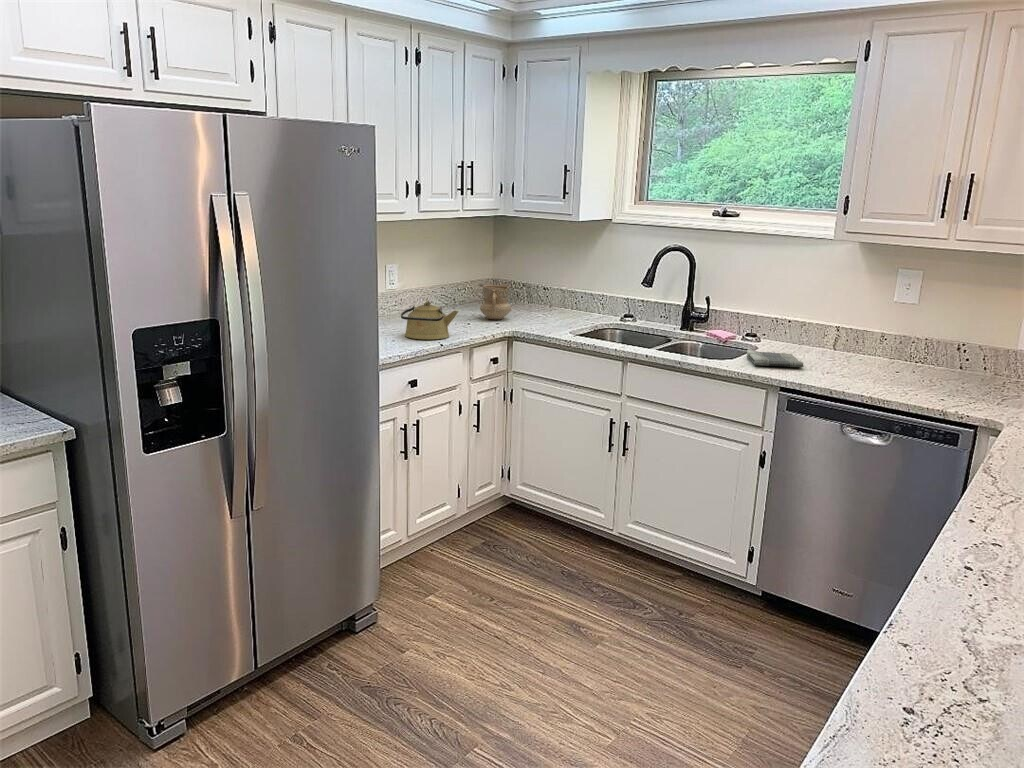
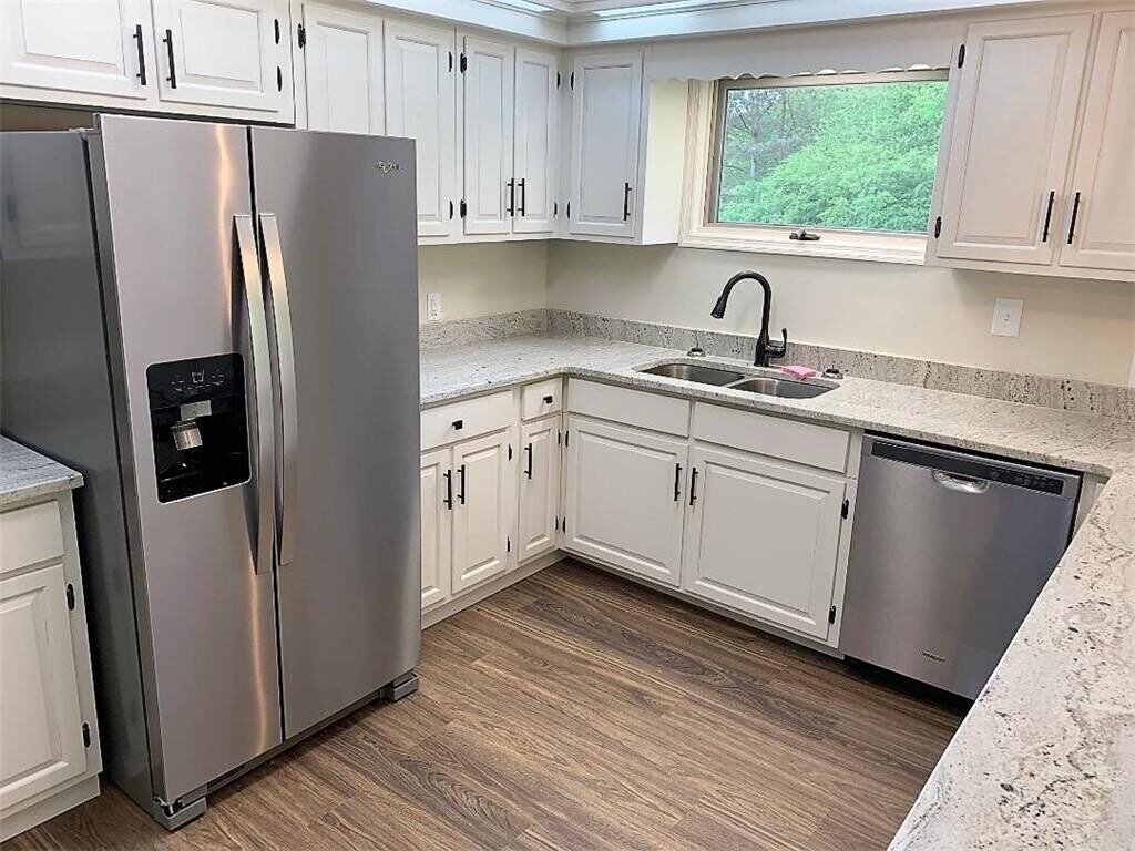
- mug (495, 302)
- kettle (431, 318)
- dish towel (773, 357)
